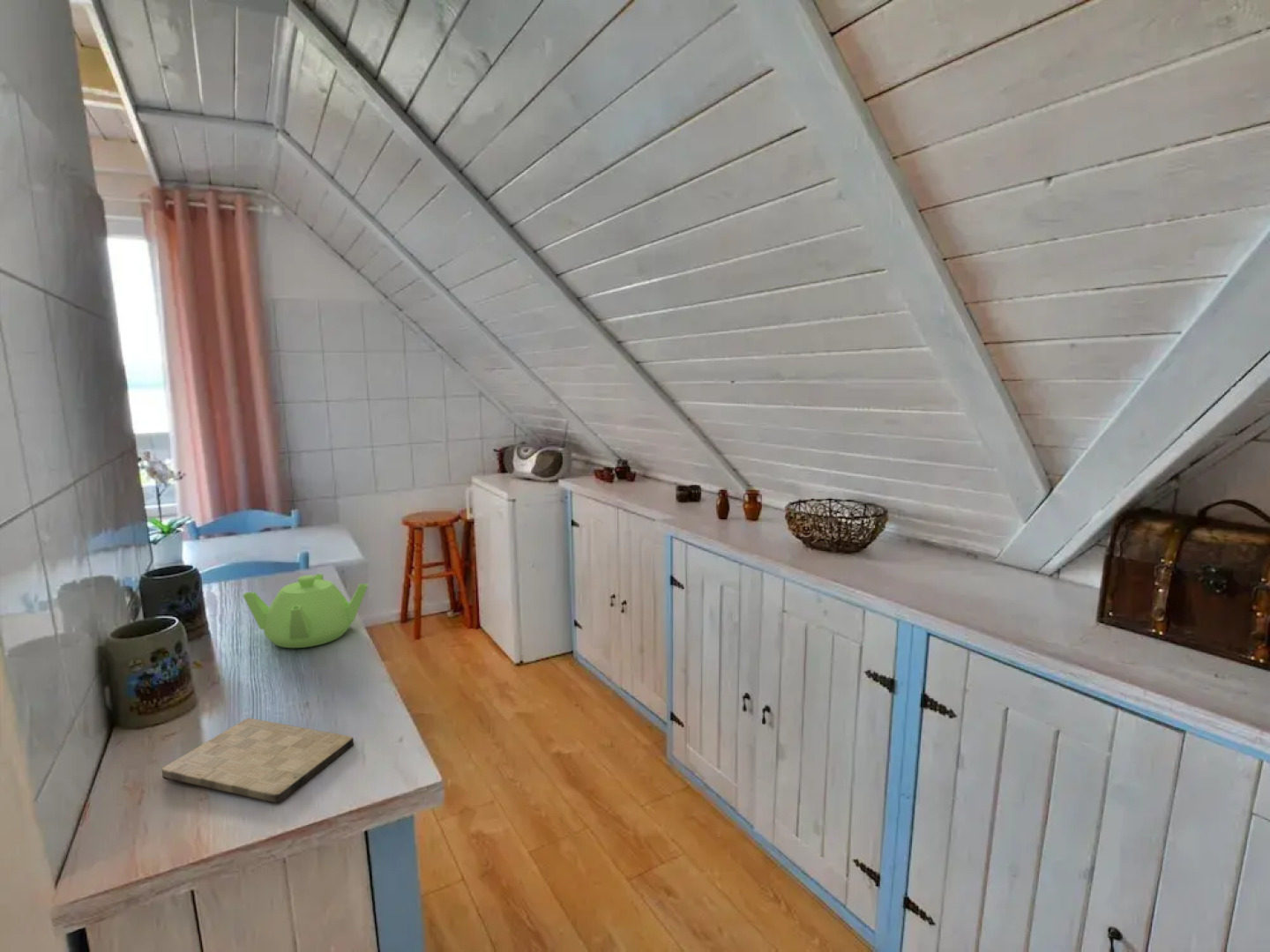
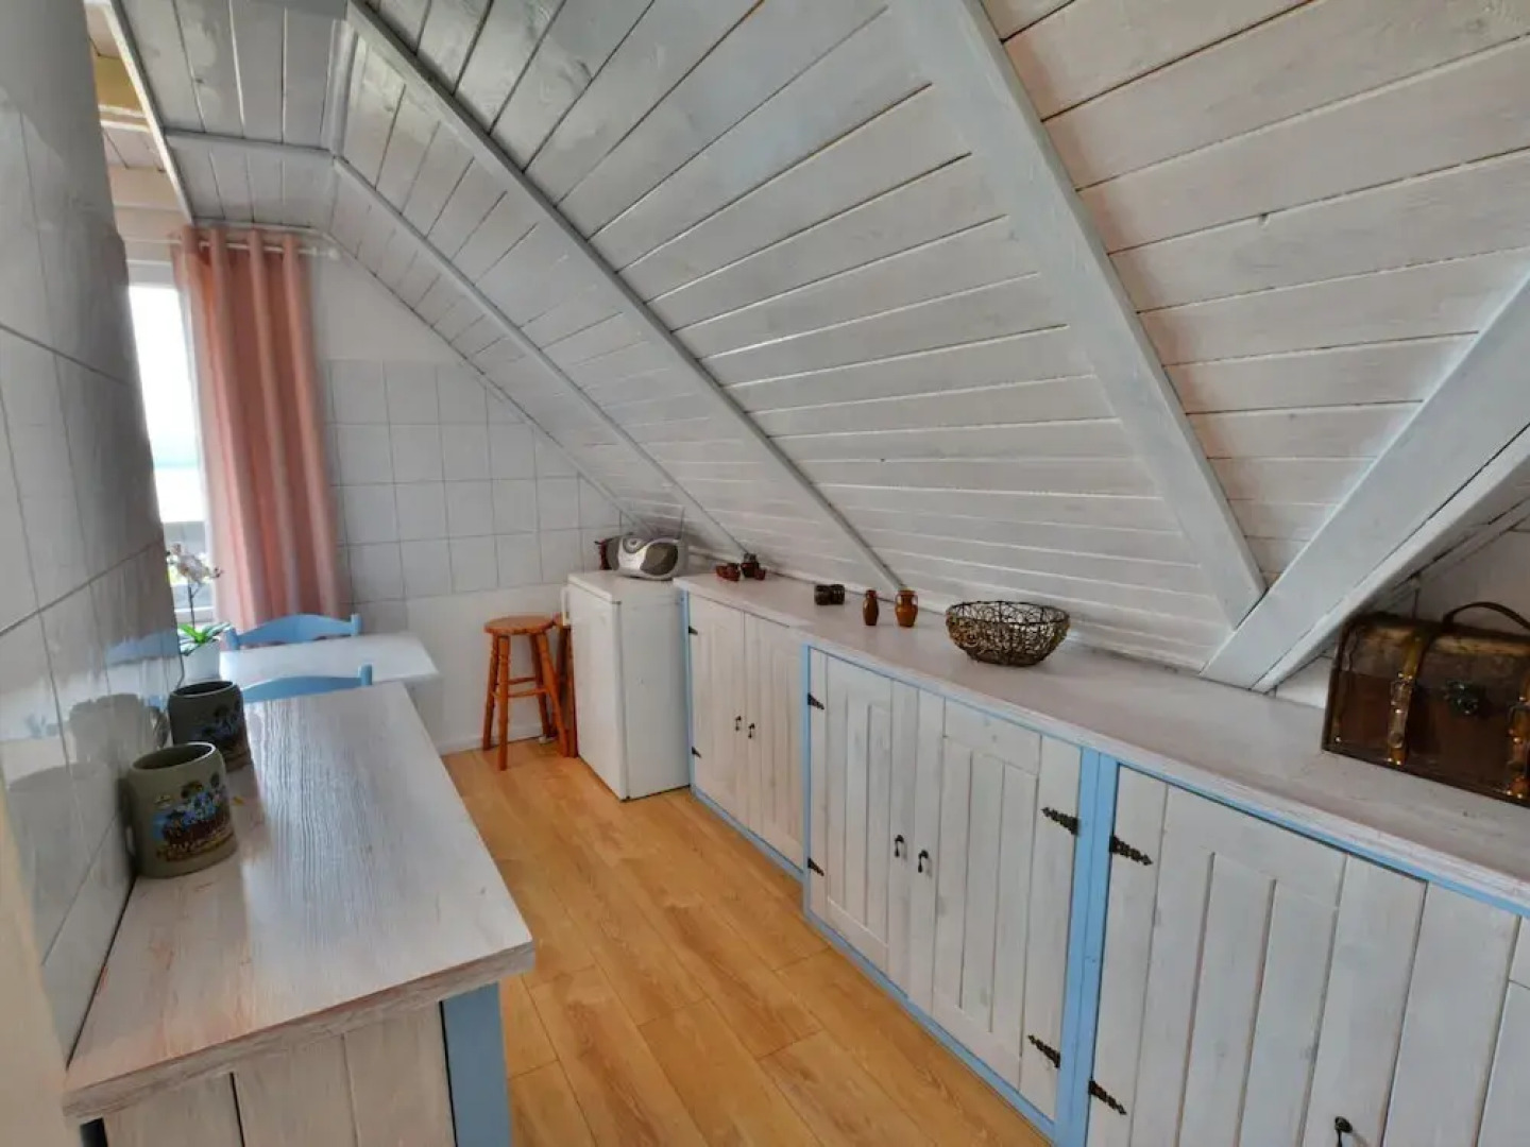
- cutting board (261, 755)
- teapot (308, 606)
